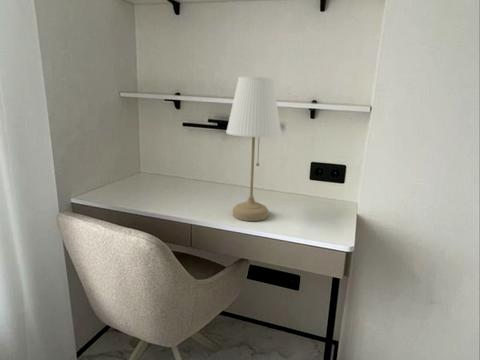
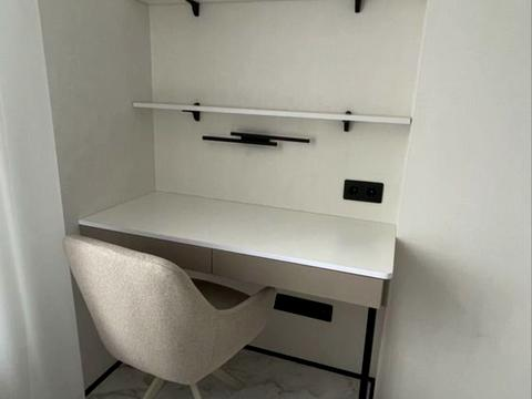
- desk lamp (253, 149)
